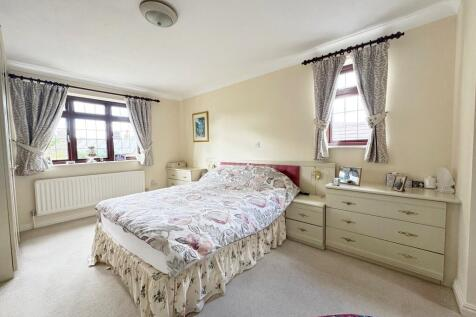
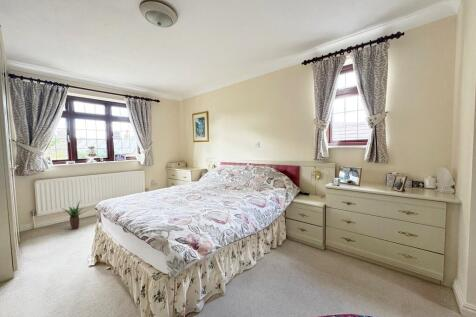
+ potted plant (75, 214)
